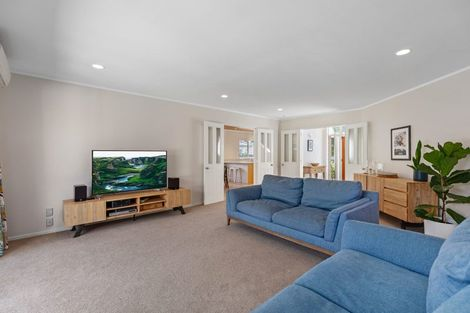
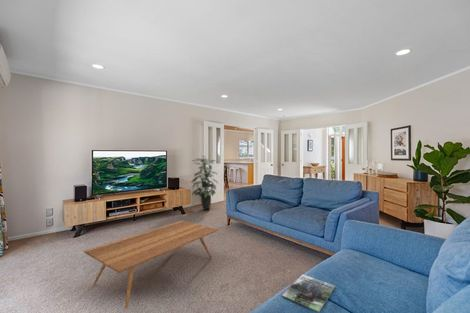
+ magazine (309, 290)
+ indoor plant (204, 182)
+ coffee table (159, 254)
